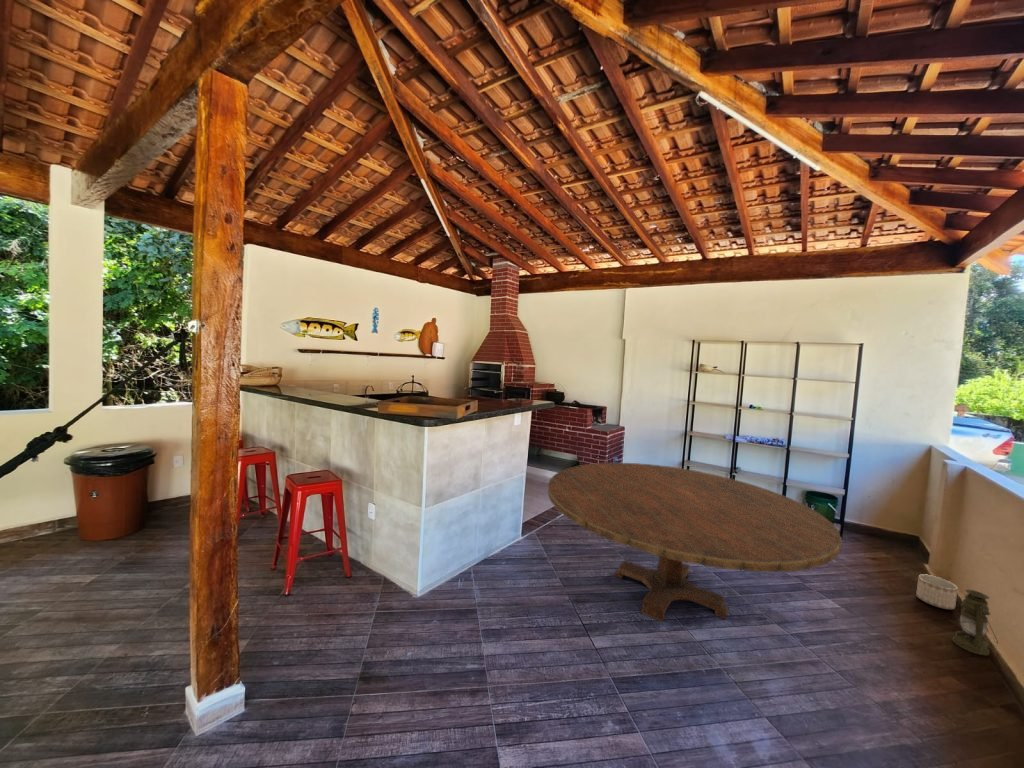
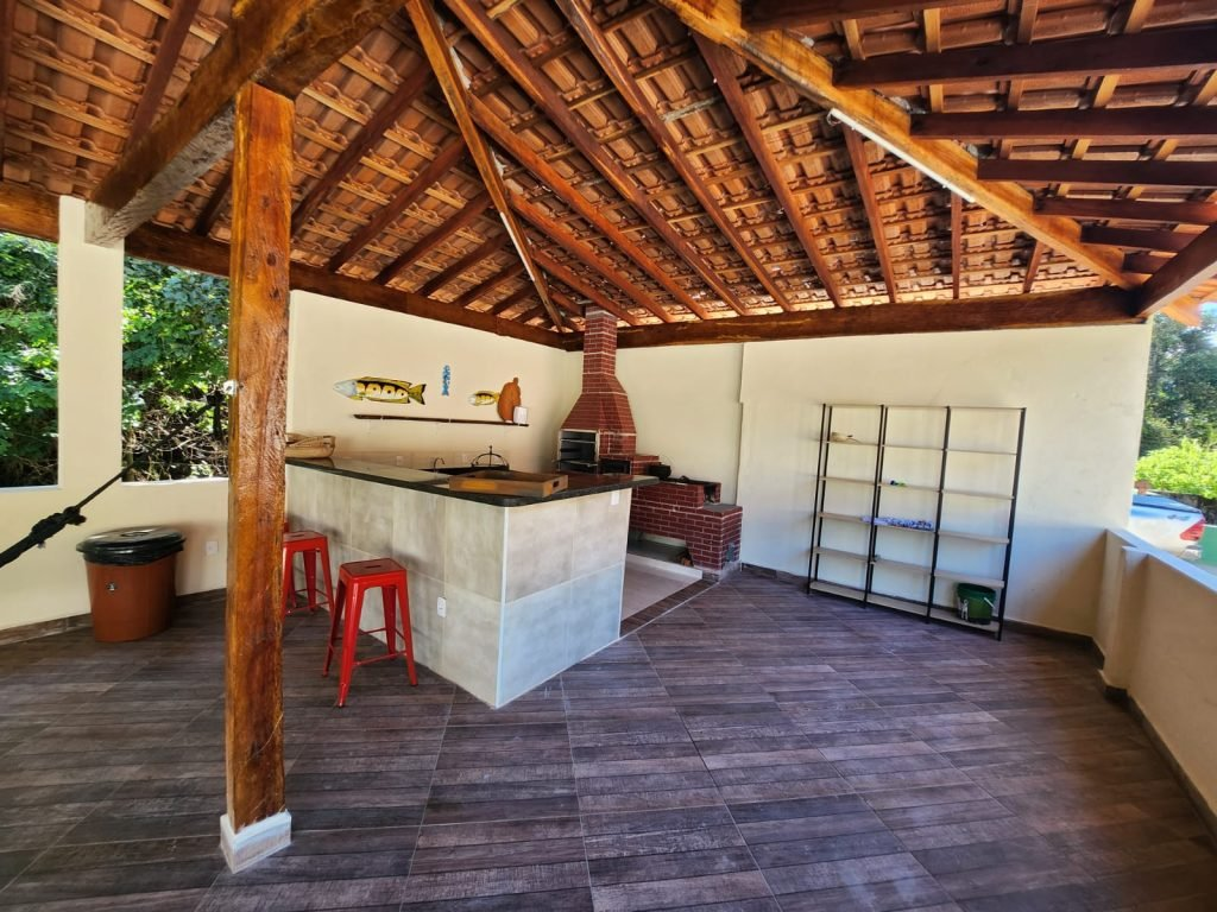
- lantern (976, 619)
- planter (936, 592)
- dining table (671, 544)
